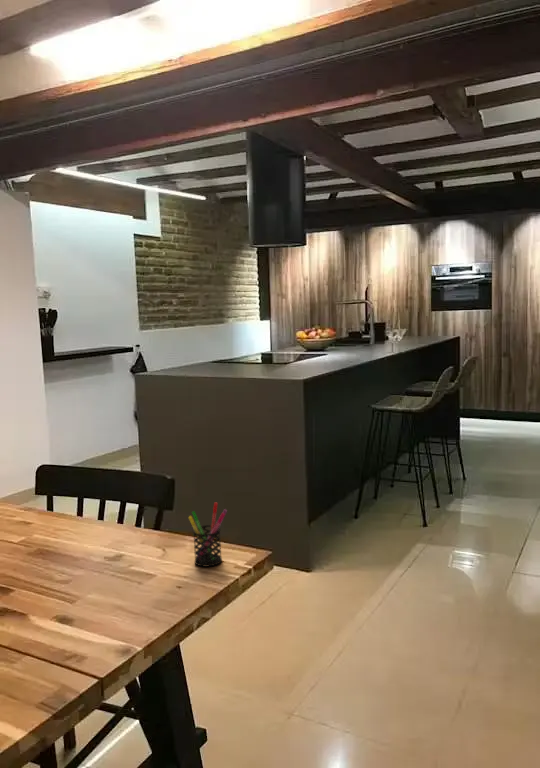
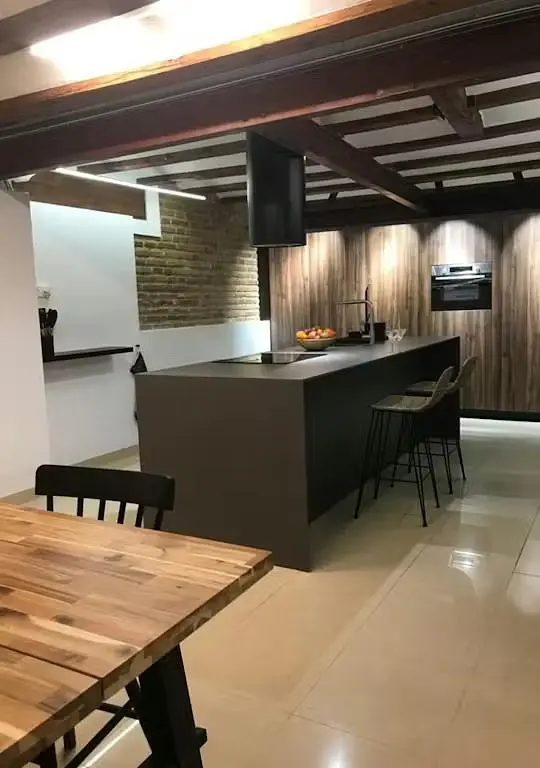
- pen holder (205, 532)
